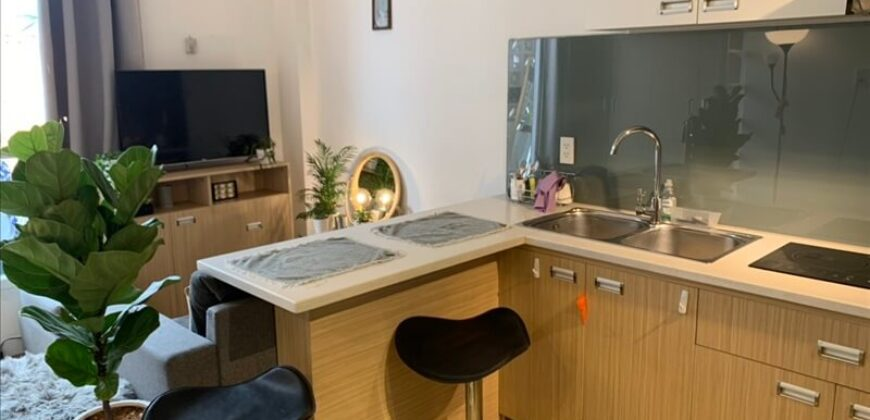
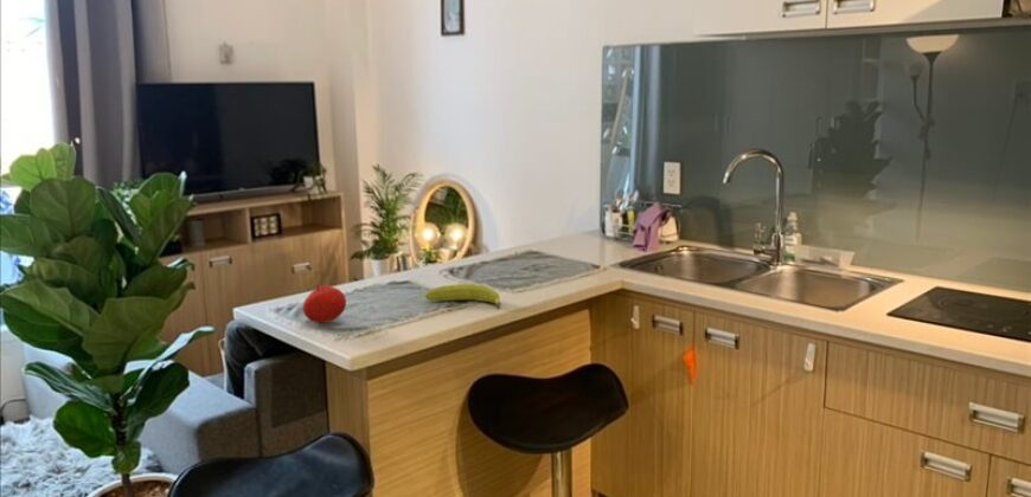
+ fruit (462, 295)
+ fruit (324, 302)
